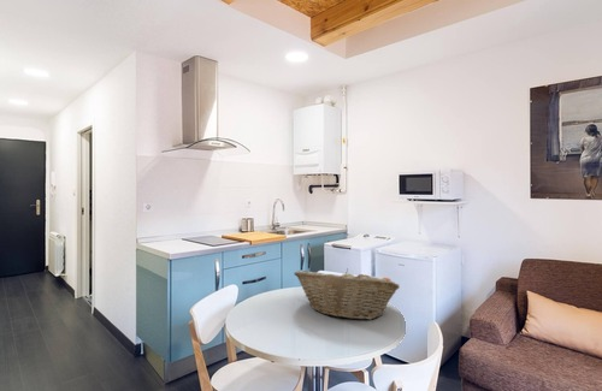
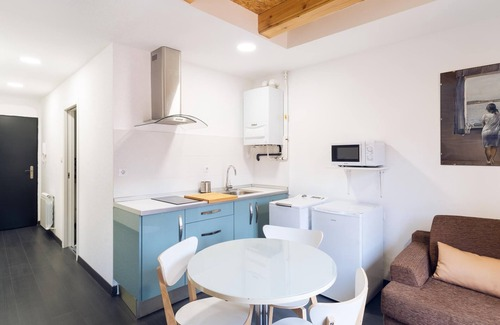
- fruit basket (344, 288)
